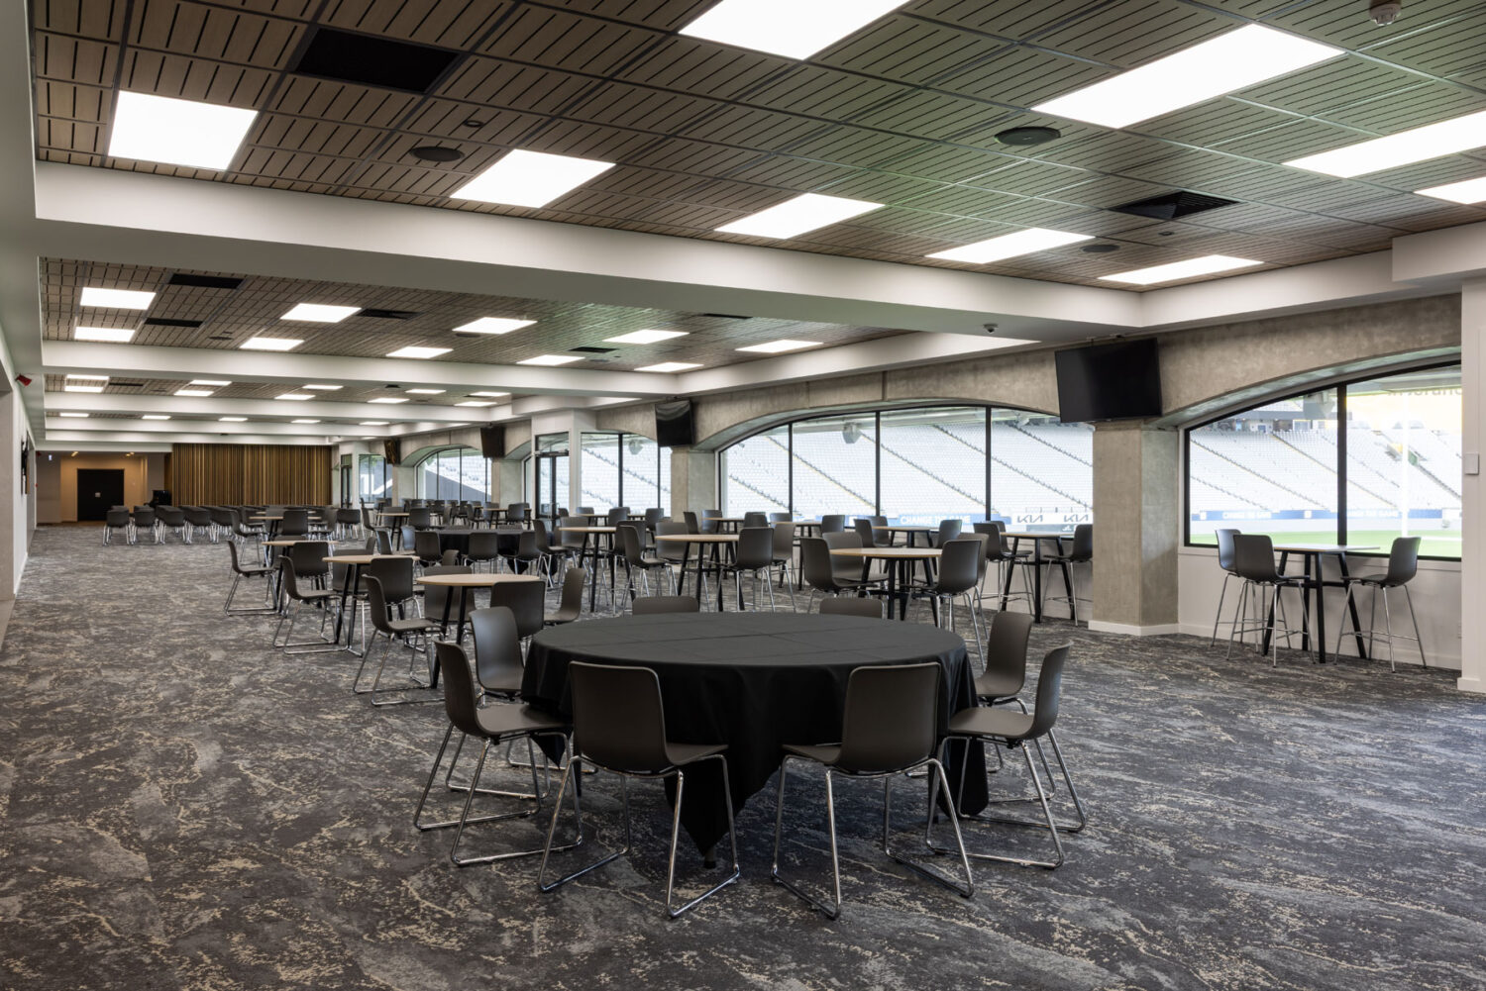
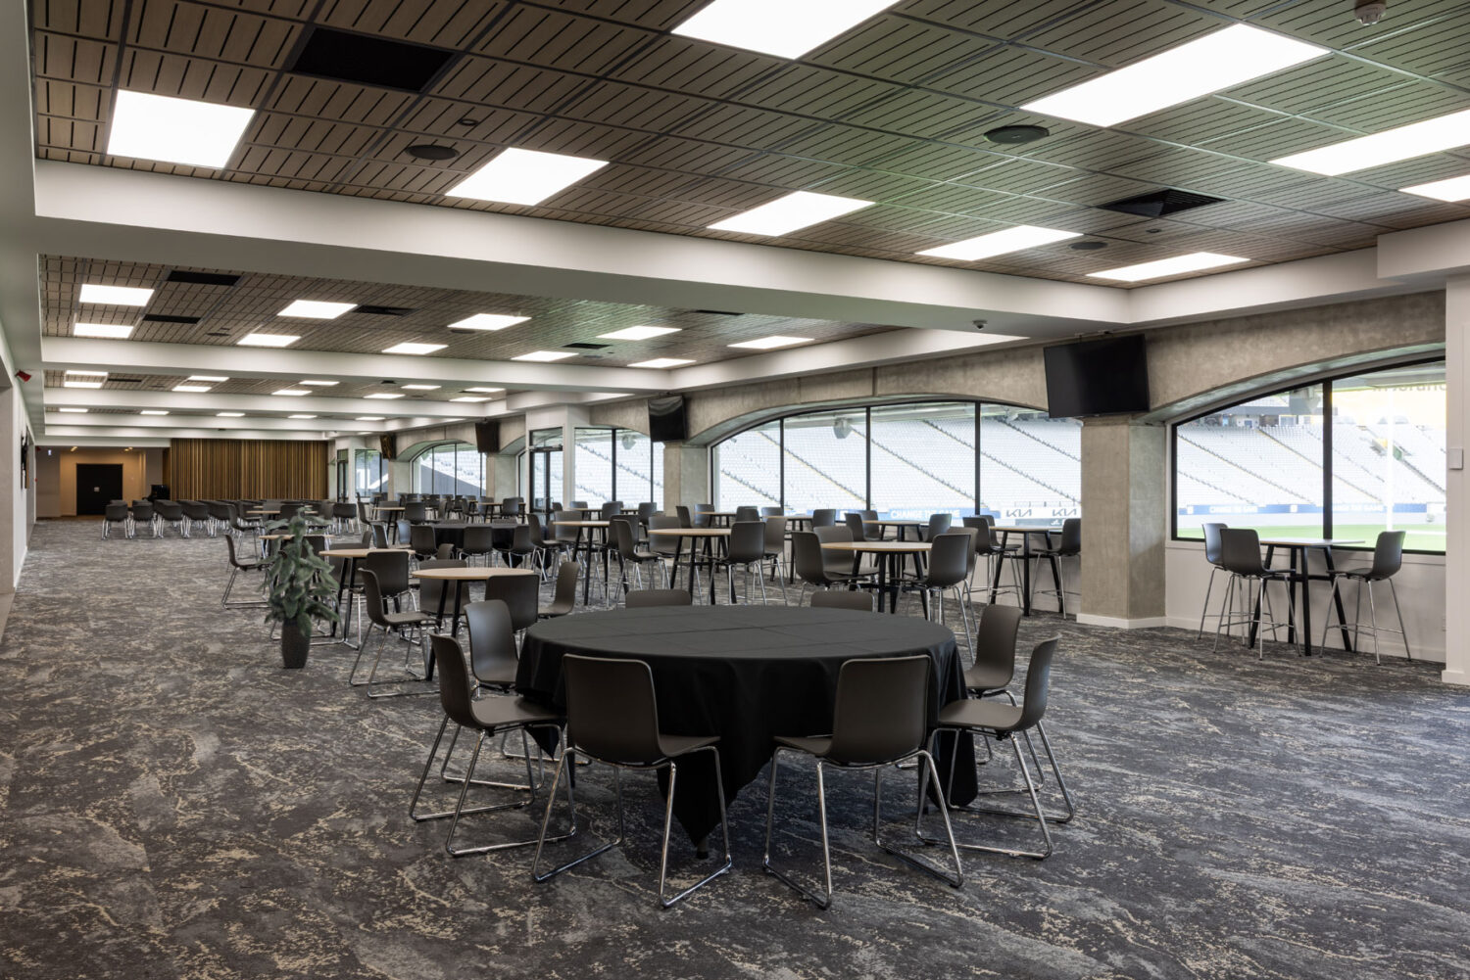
+ indoor plant (300, 587)
